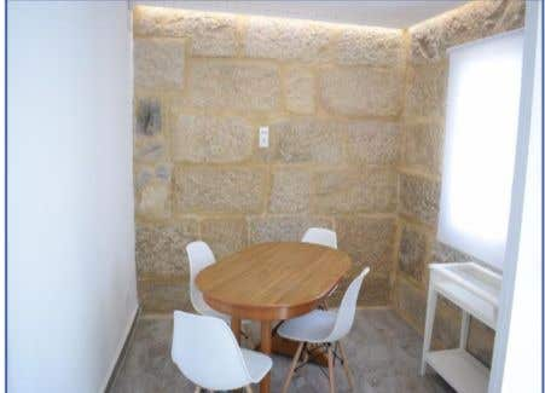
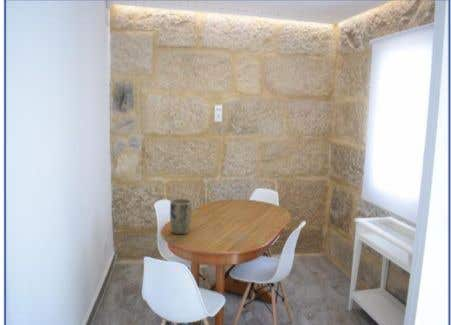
+ plant pot (180, 216)
